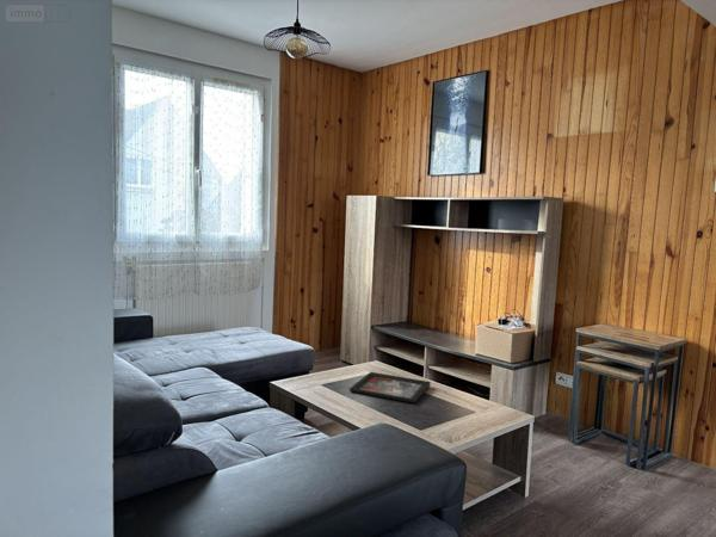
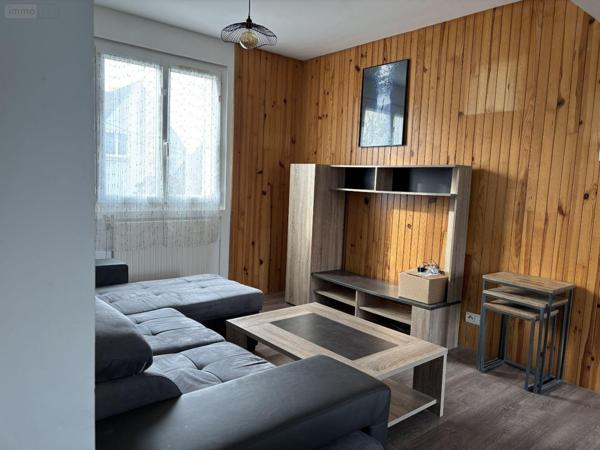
- decorative tray (390, 385)
